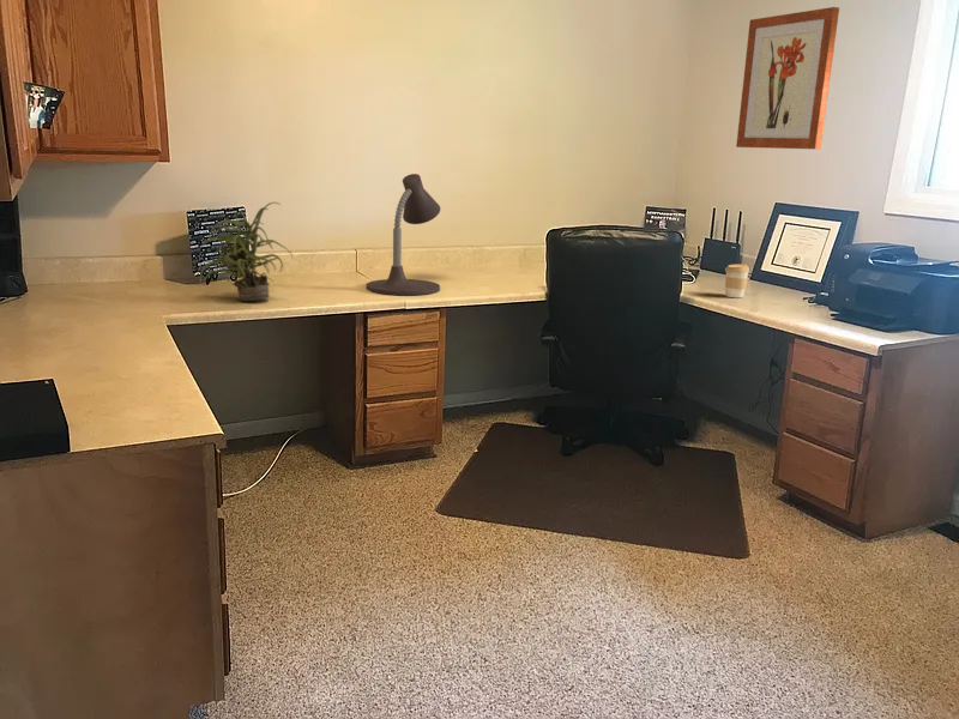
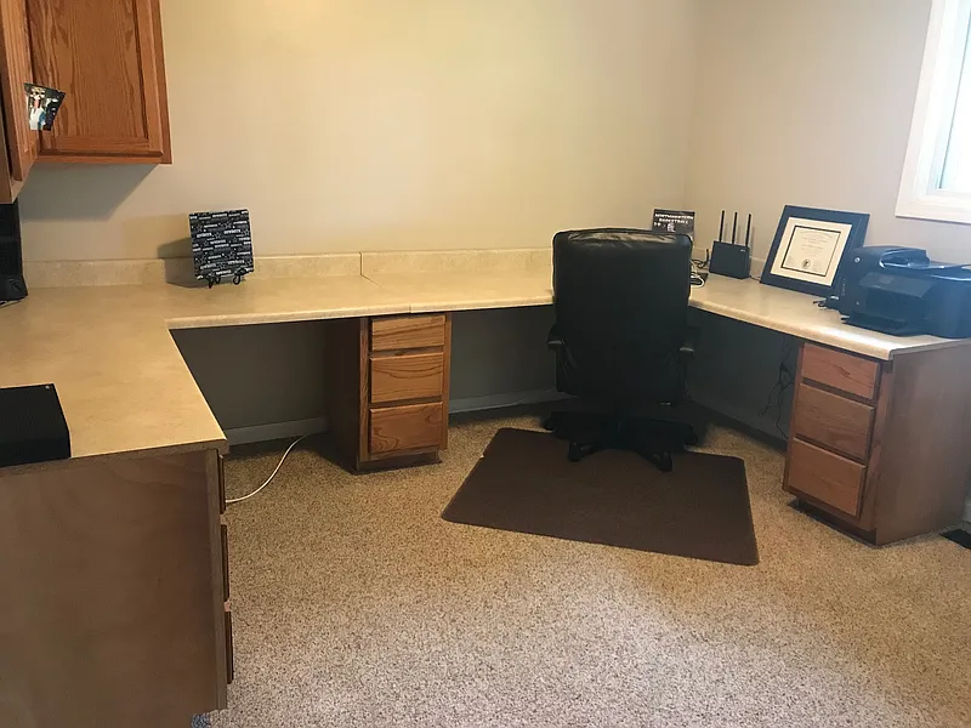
- potted plant (247, 253)
- desk lamp (400, 231)
- wall art (784, 81)
- coffee cup (736, 279)
